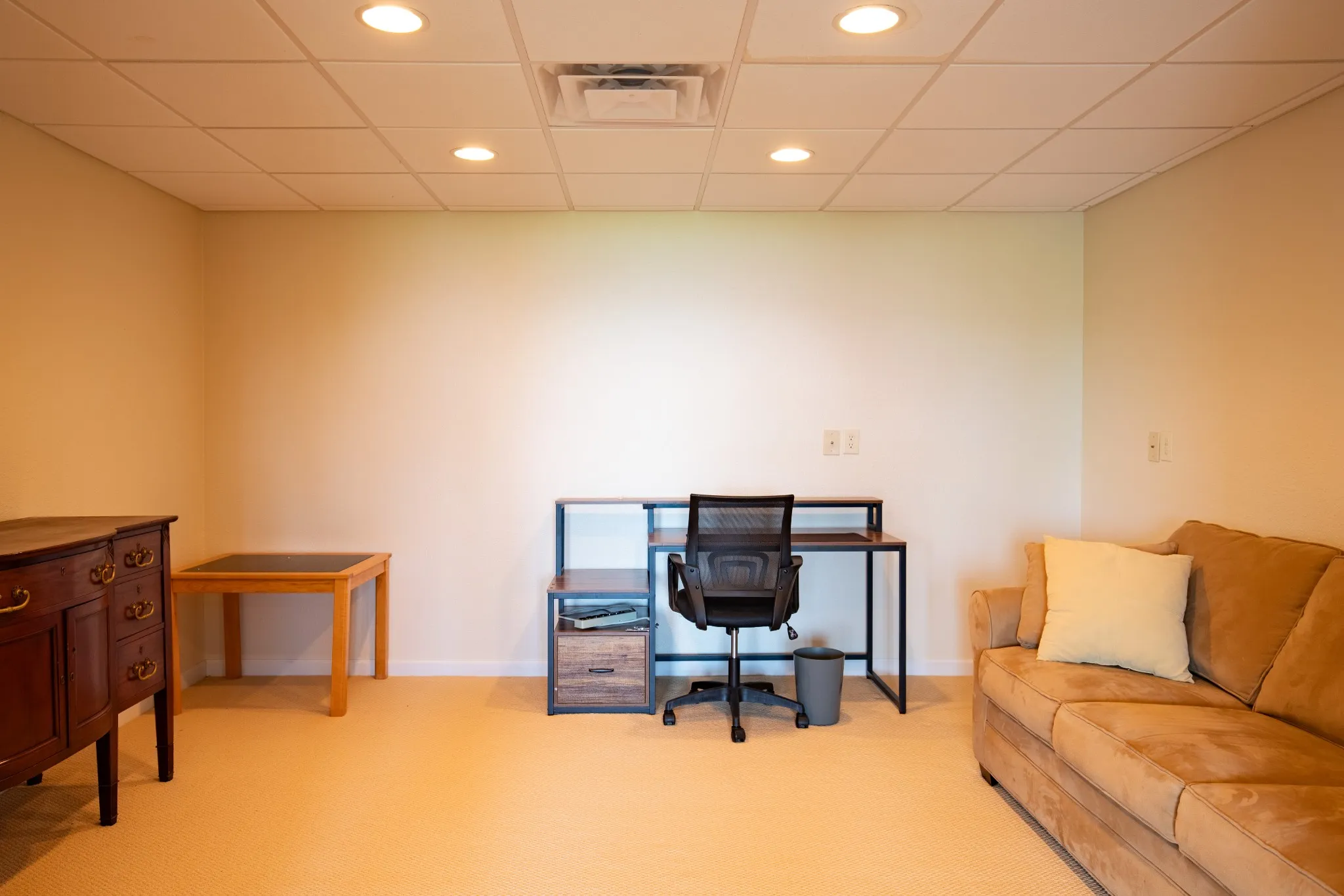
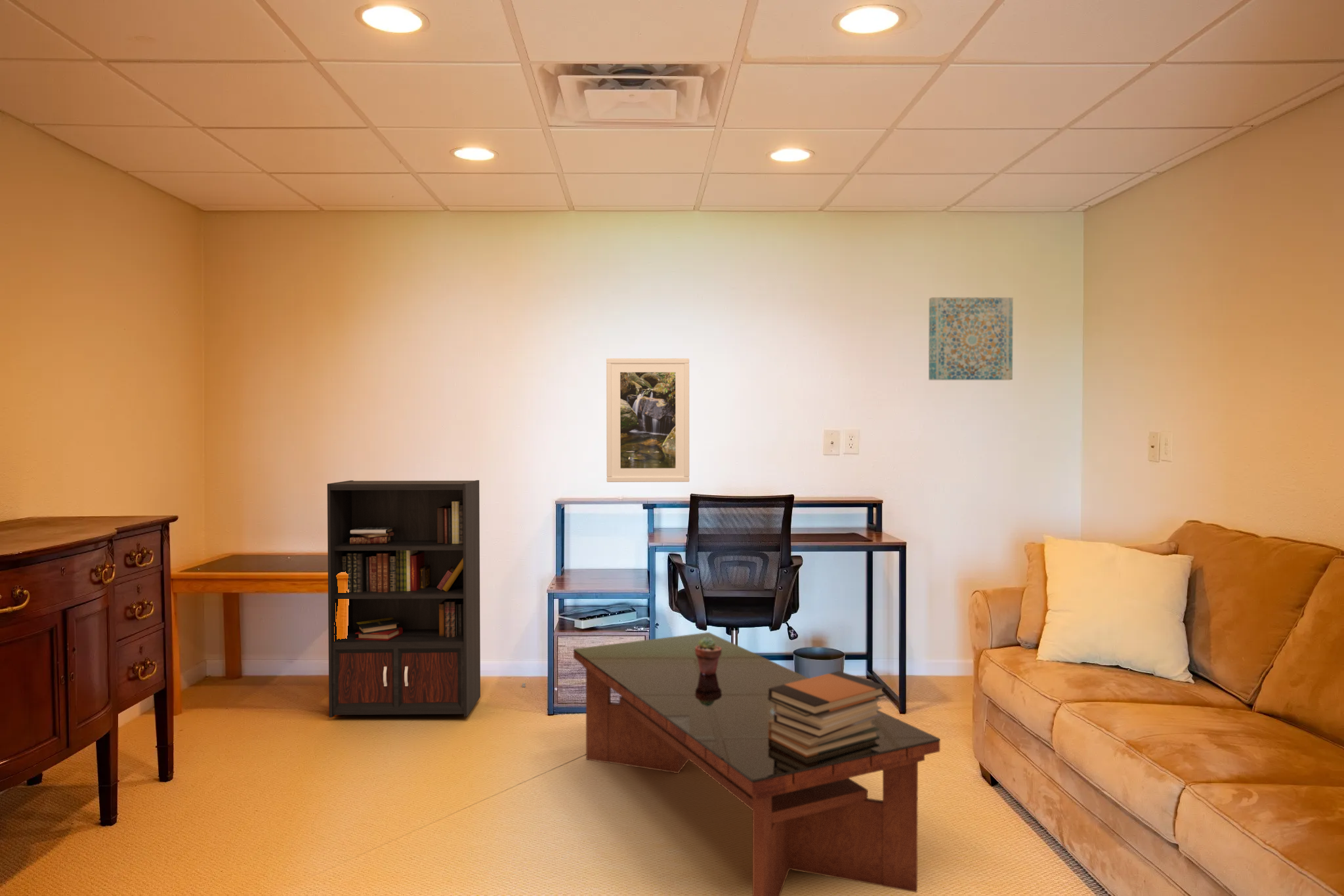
+ wall art (971, 338)
+ book stack (826, 711)
+ bookcase (432, 592)
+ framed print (648, 420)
+ potted succulent (708, 654)
+ coffee table (724, 750)
